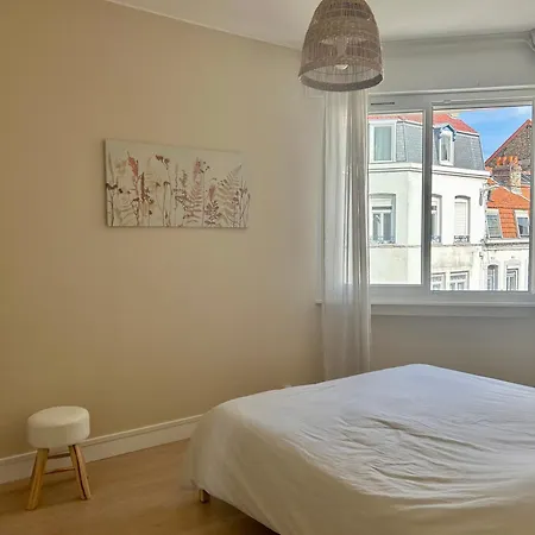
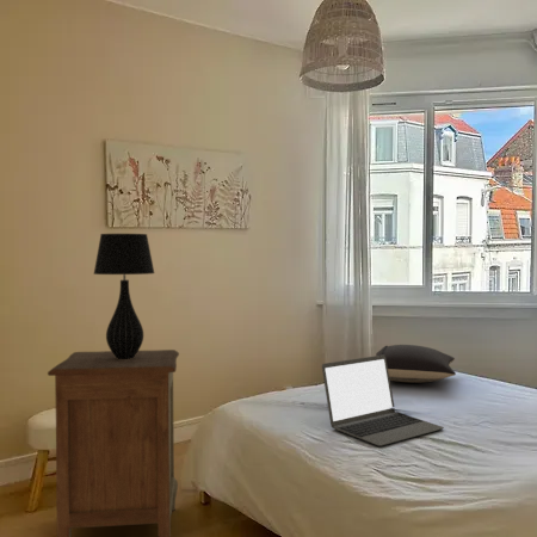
+ pillow (412, 363)
+ nightstand (121, 442)
+ laptop (382, 396)
+ table lamp (124, 295)
